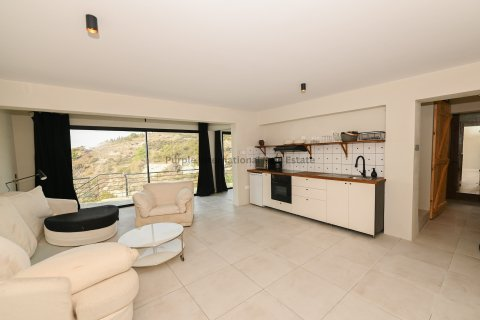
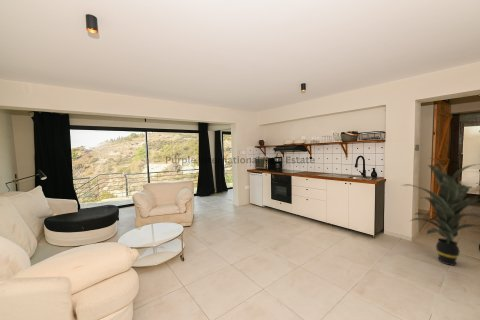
+ indoor plant (443, 209)
